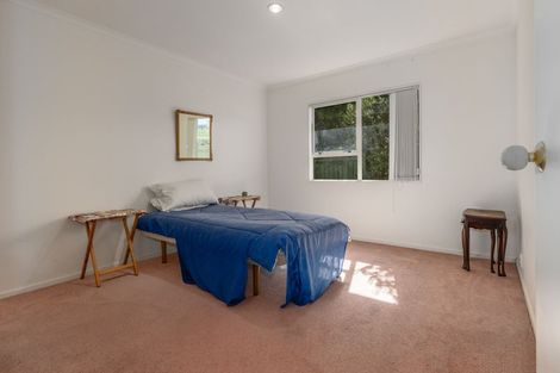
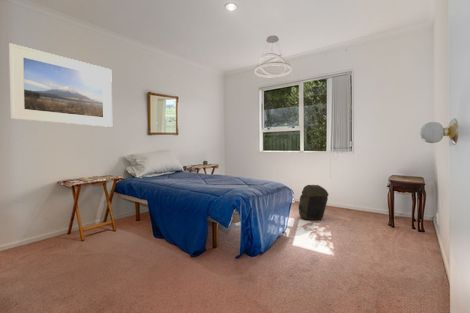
+ pendant light (272, 55)
+ backpack (312, 201)
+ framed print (67, 90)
